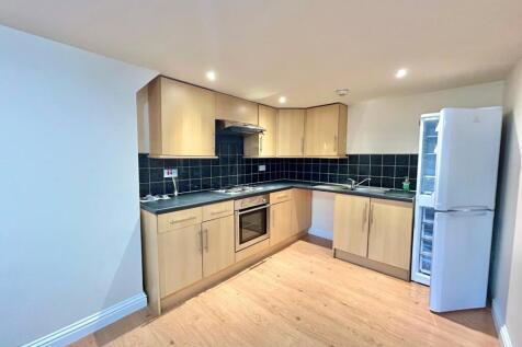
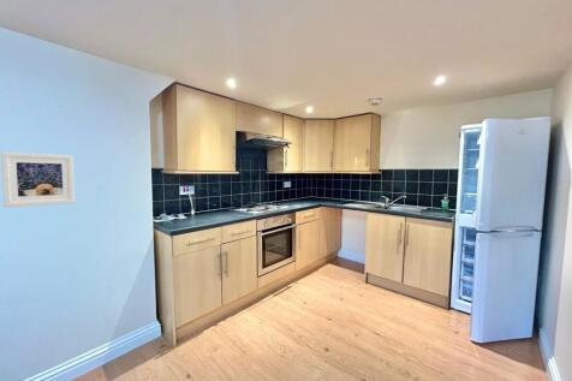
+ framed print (40, 179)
